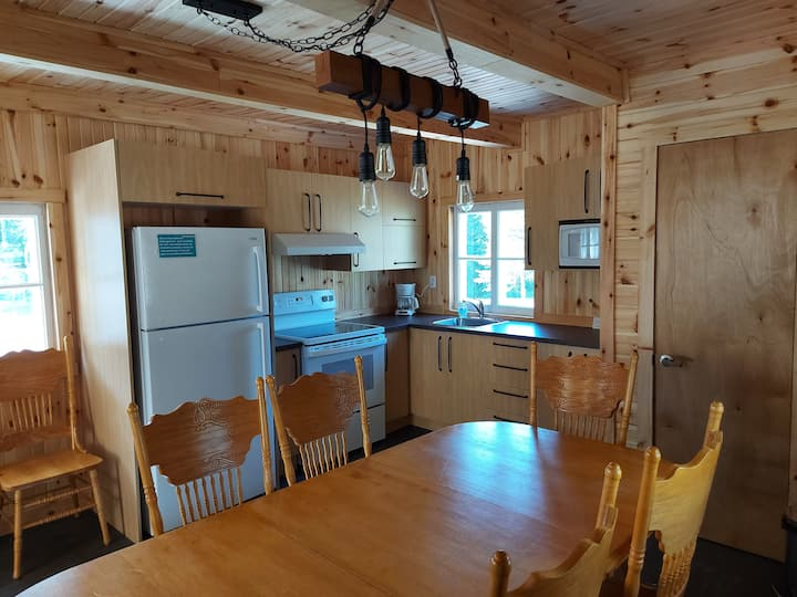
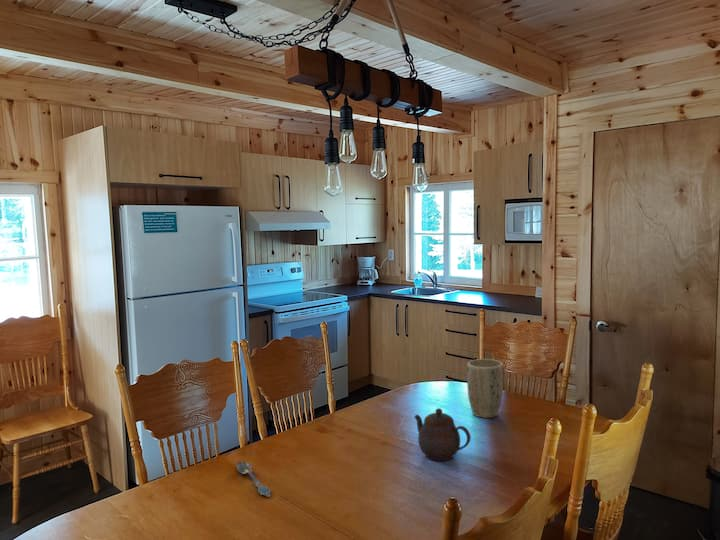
+ spoon (253, 478)
+ teapot (441, 432)
+ plant pot (485, 388)
